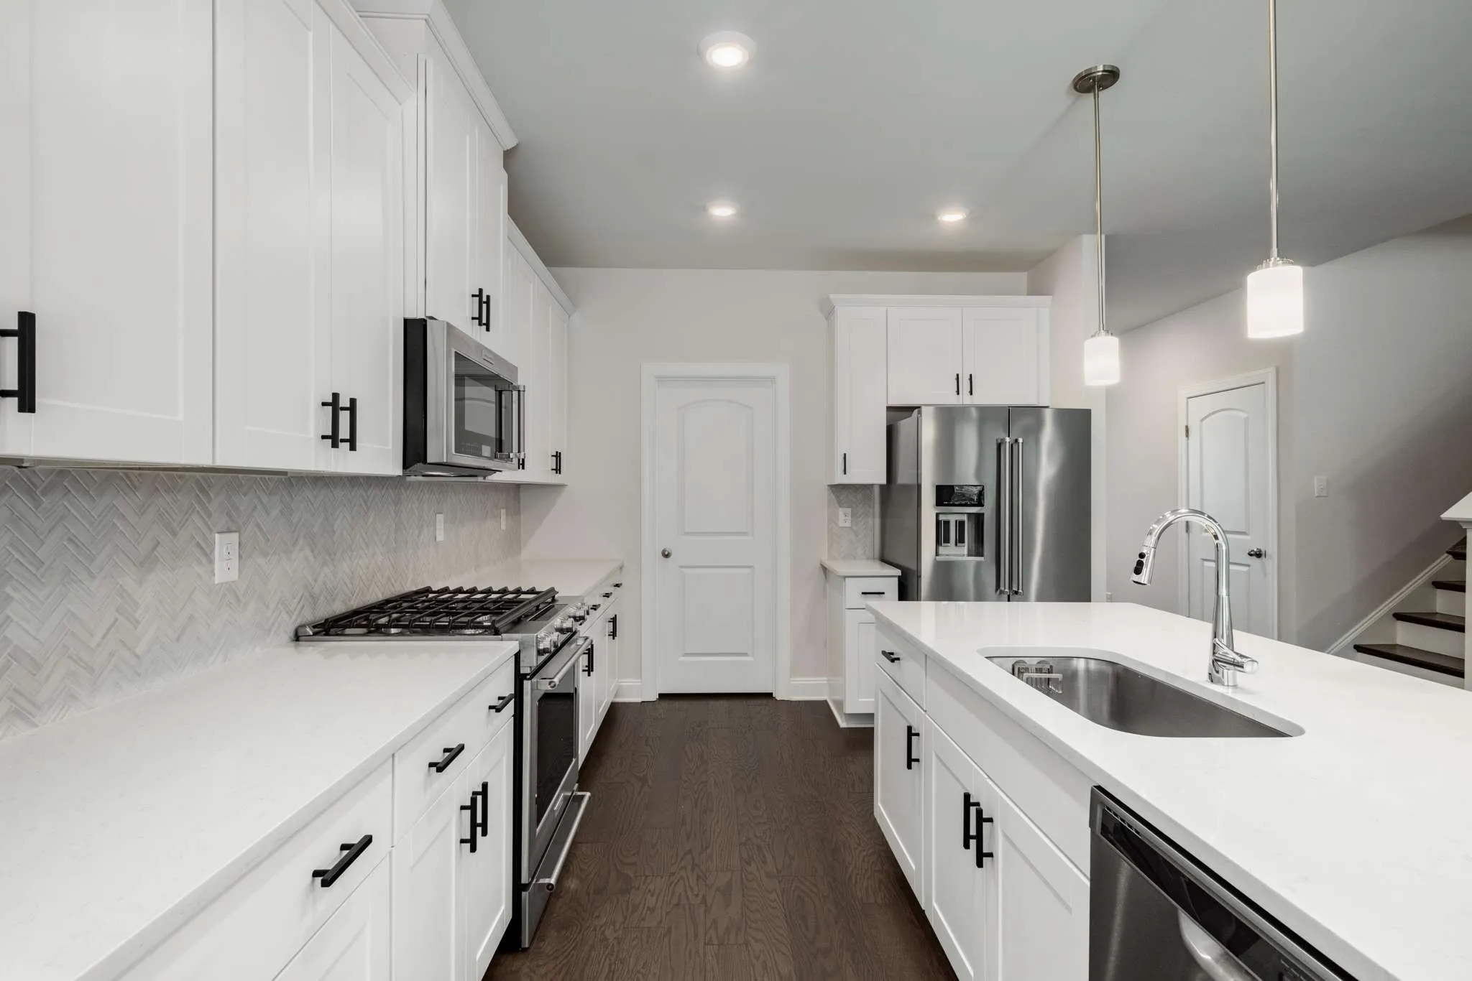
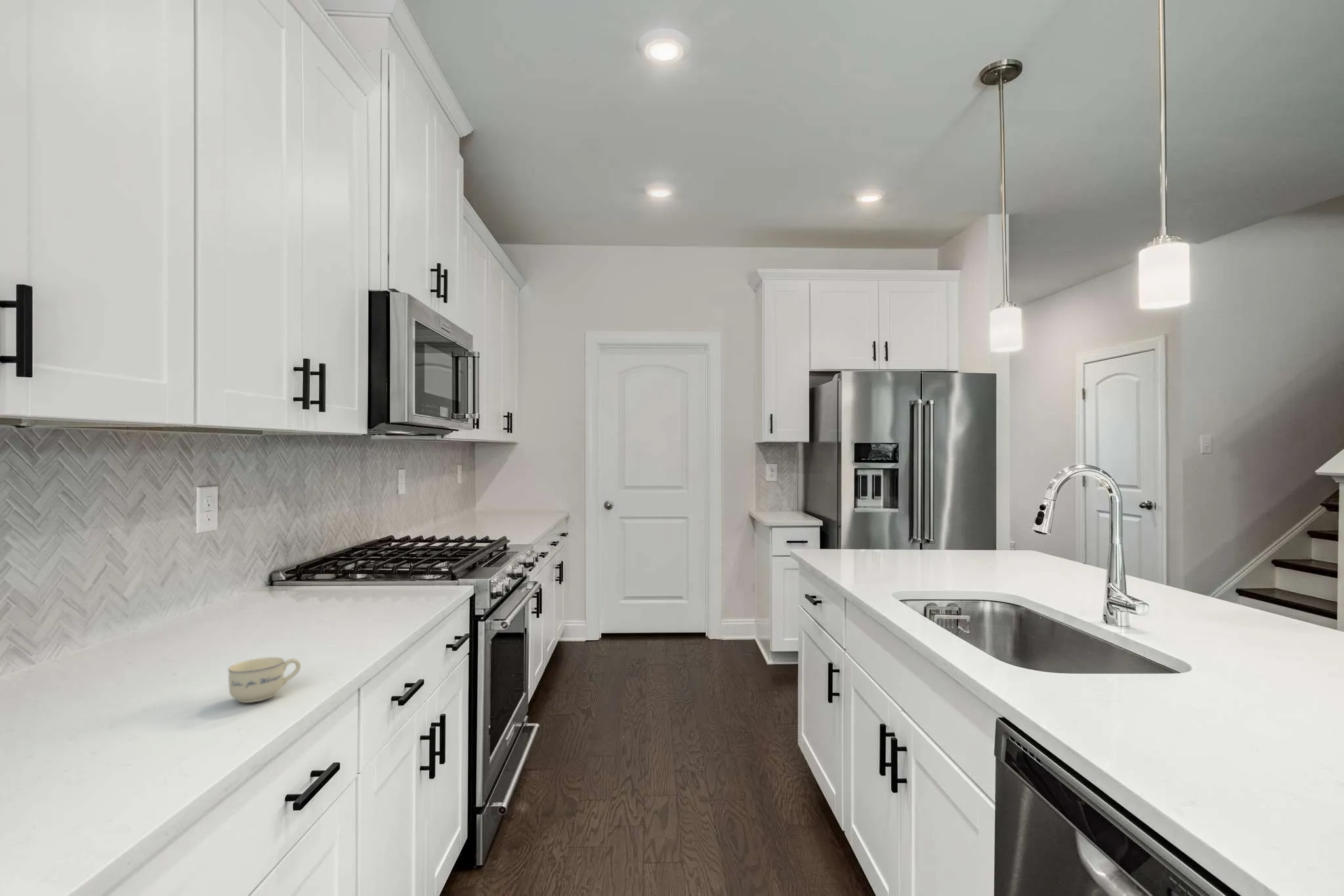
+ cup (264, 679)
